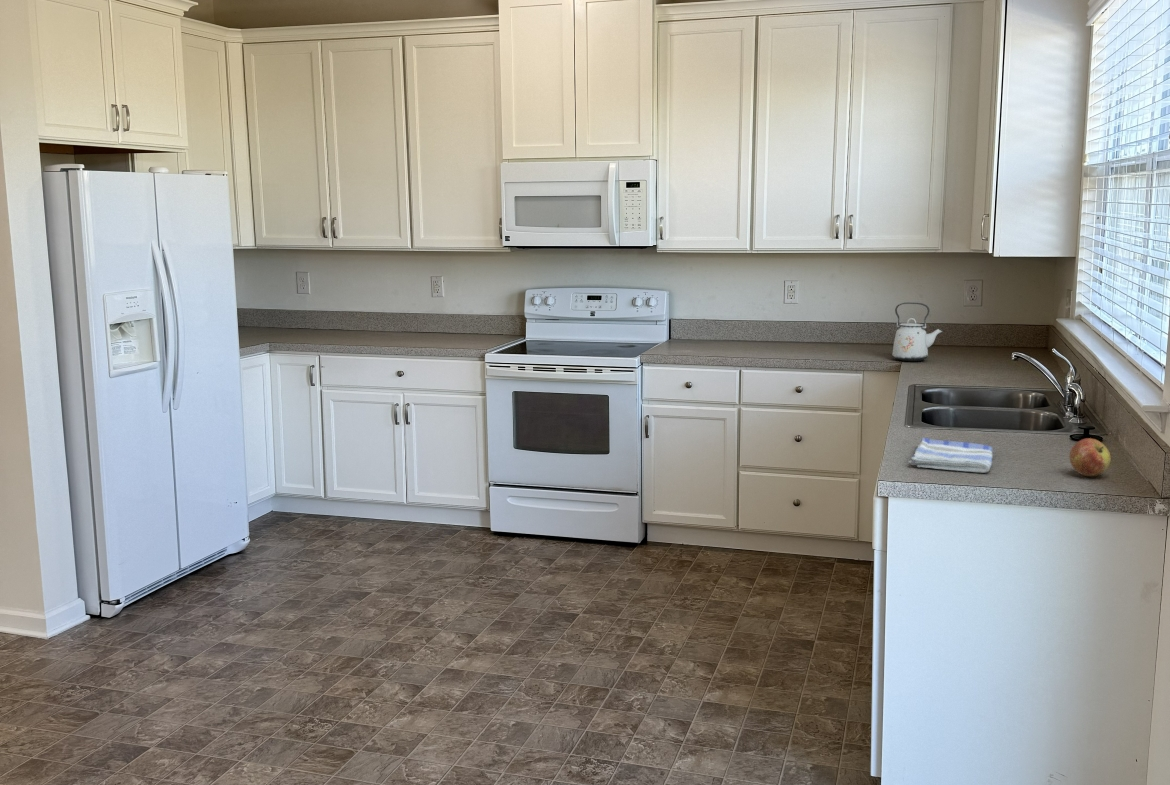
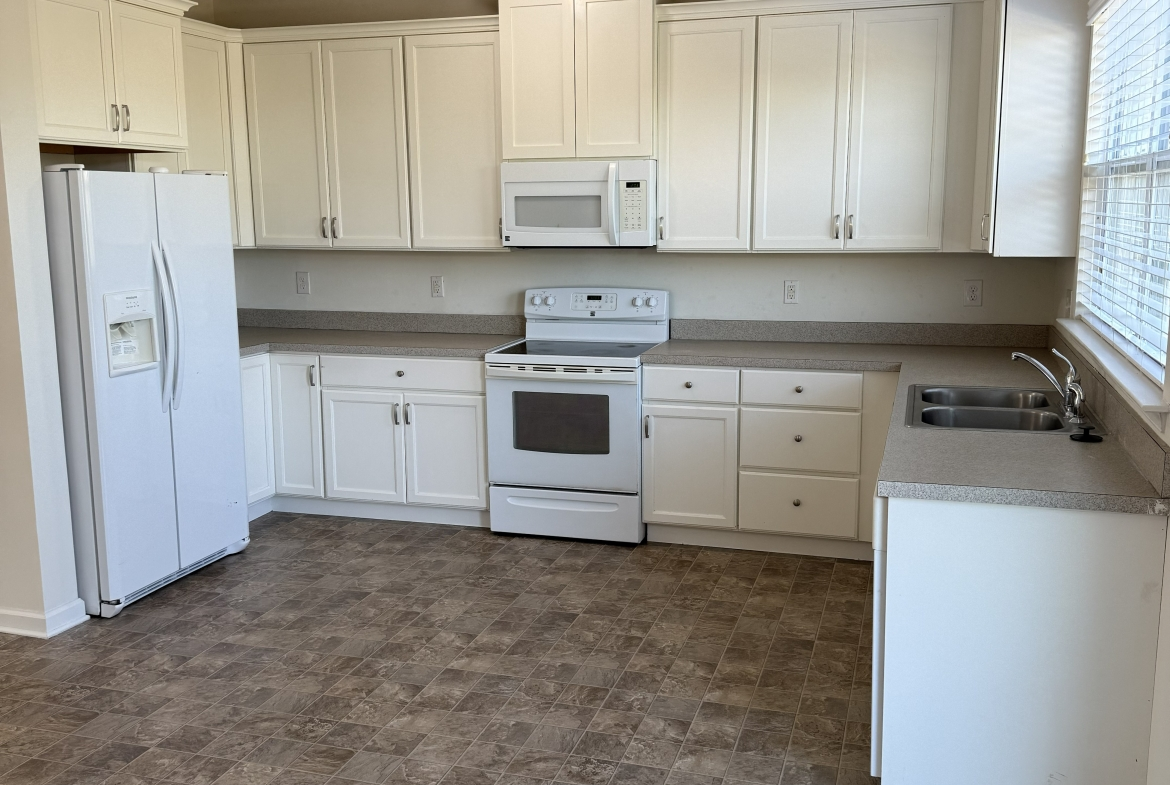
- apple (1090, 457)
- dish towel (952, 453)
- kettle (917, 331)
